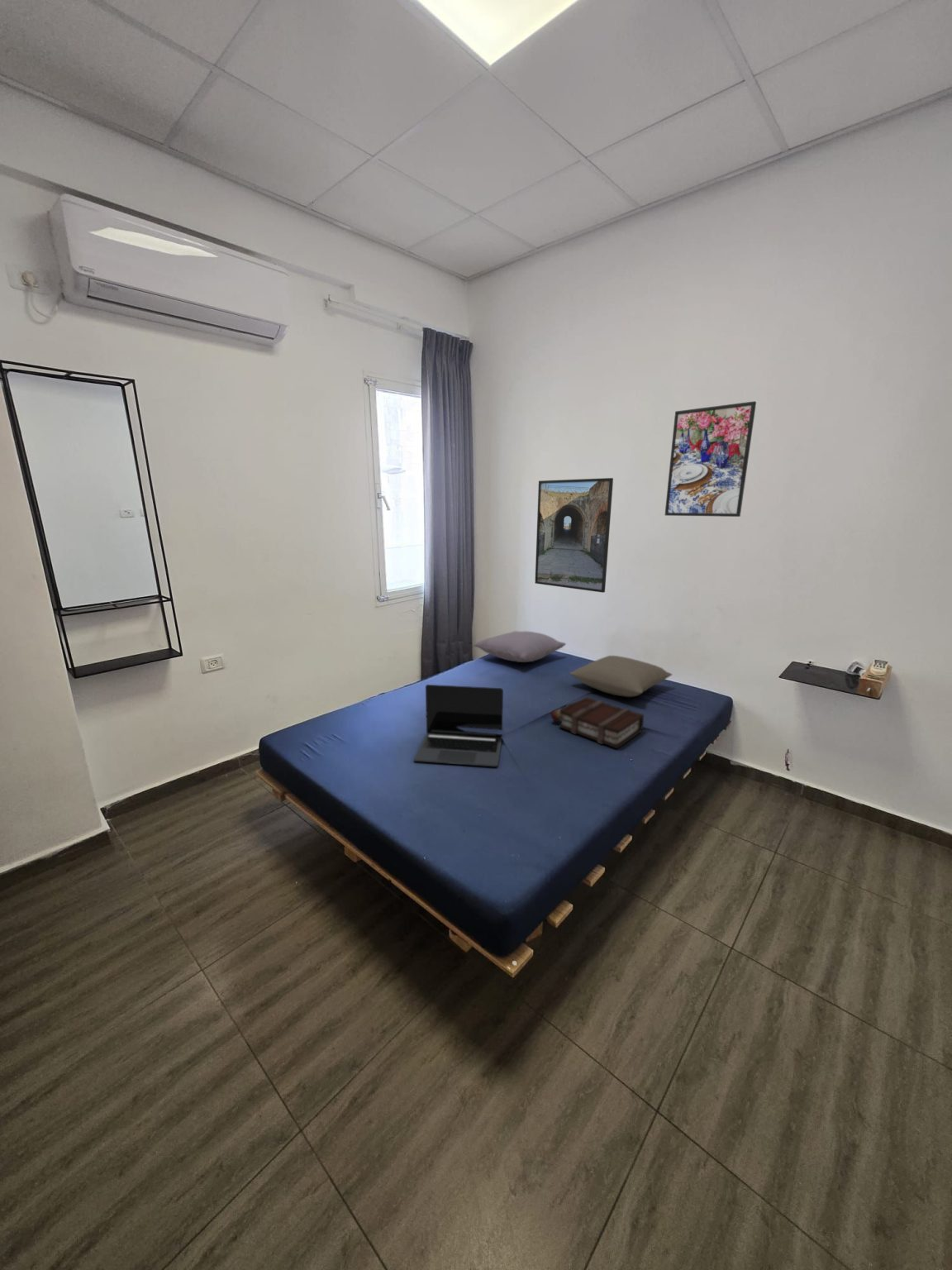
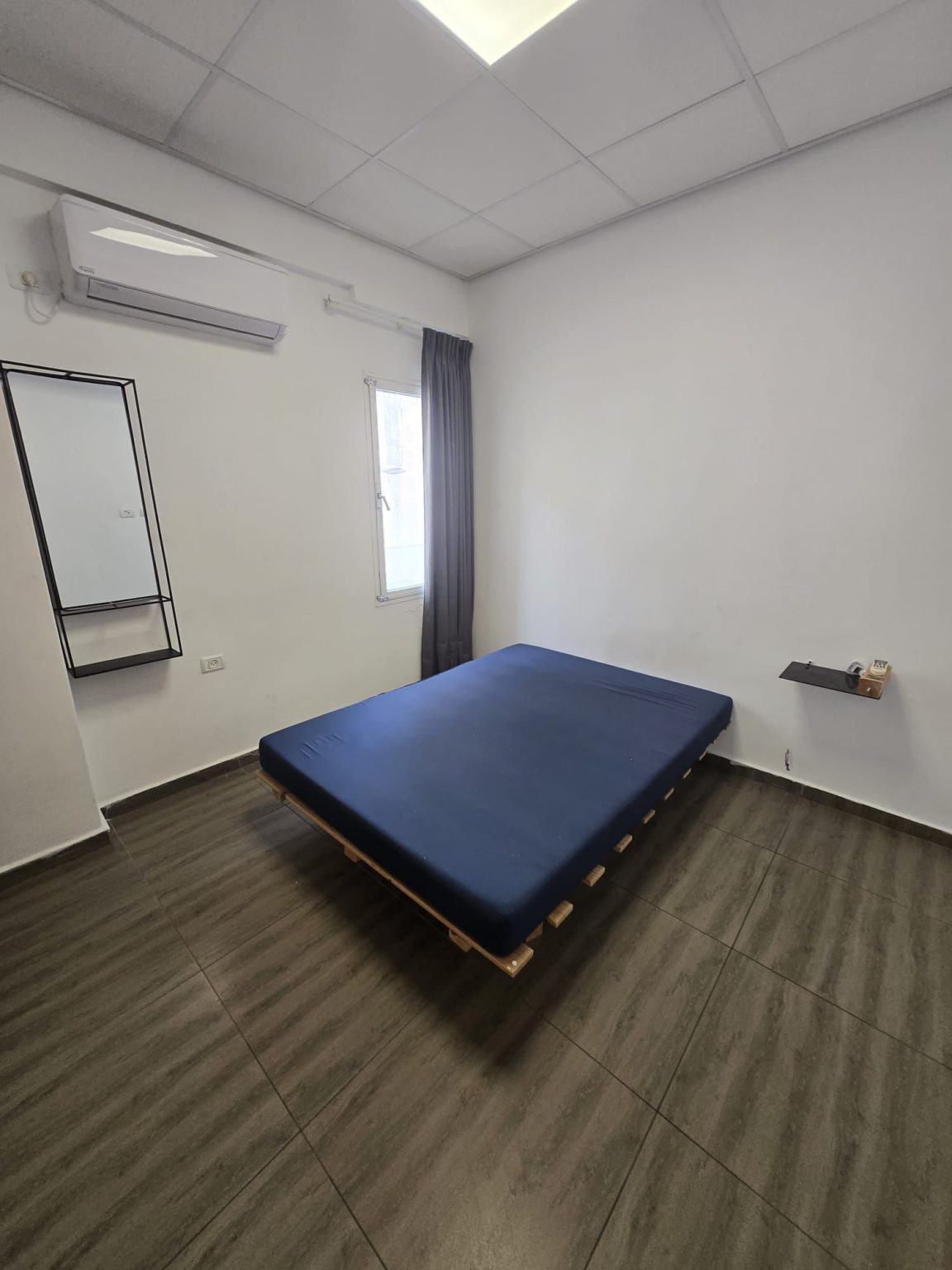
- pillow (518, 645)
- book (594, 717)
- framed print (570, 535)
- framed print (707, 462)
- pillow (621, 675)
- laptop (459, 723)
